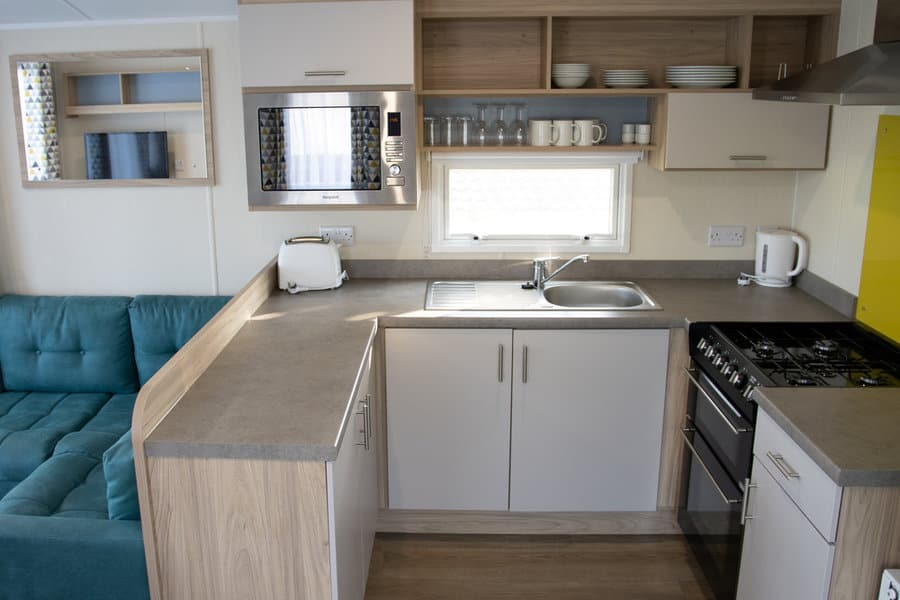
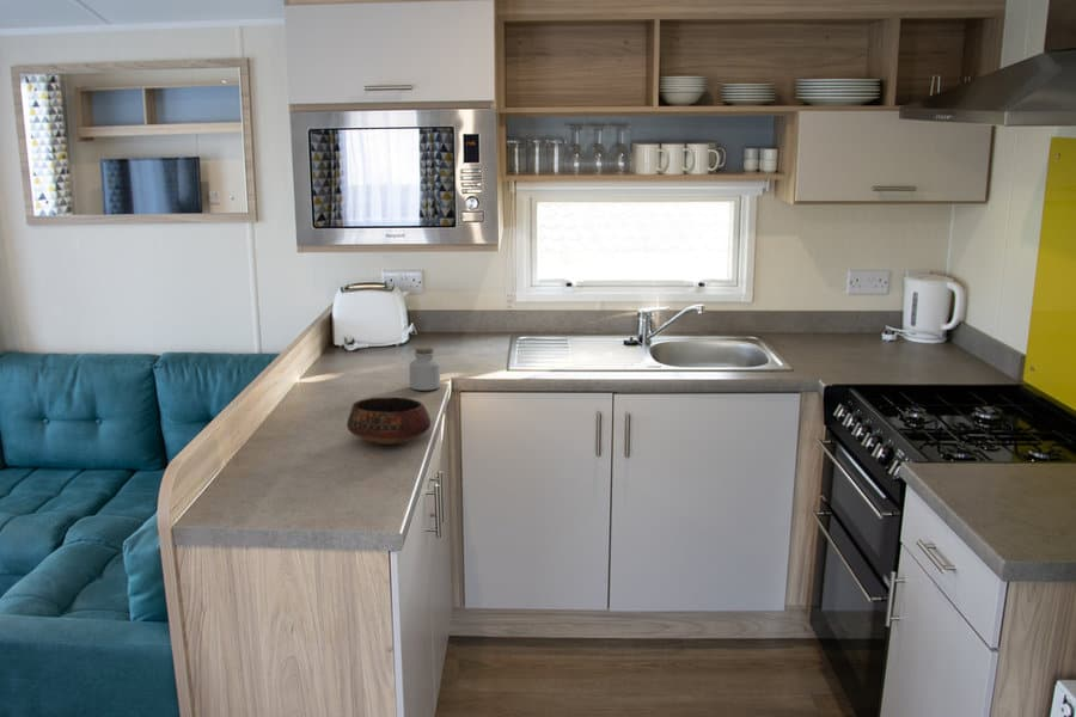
+ bowl (389, 422)
+ jar (424, 367)
